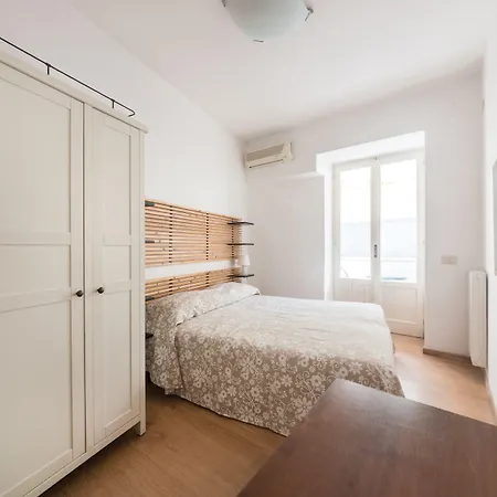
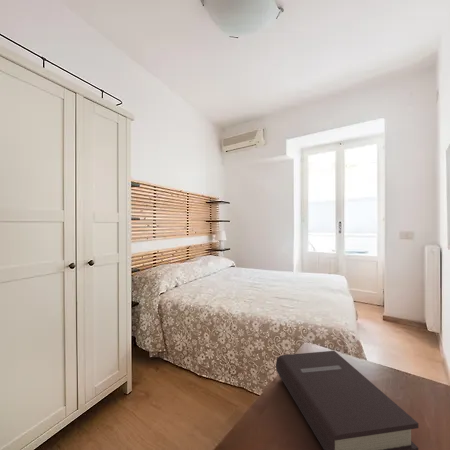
+ book (332, 394)
